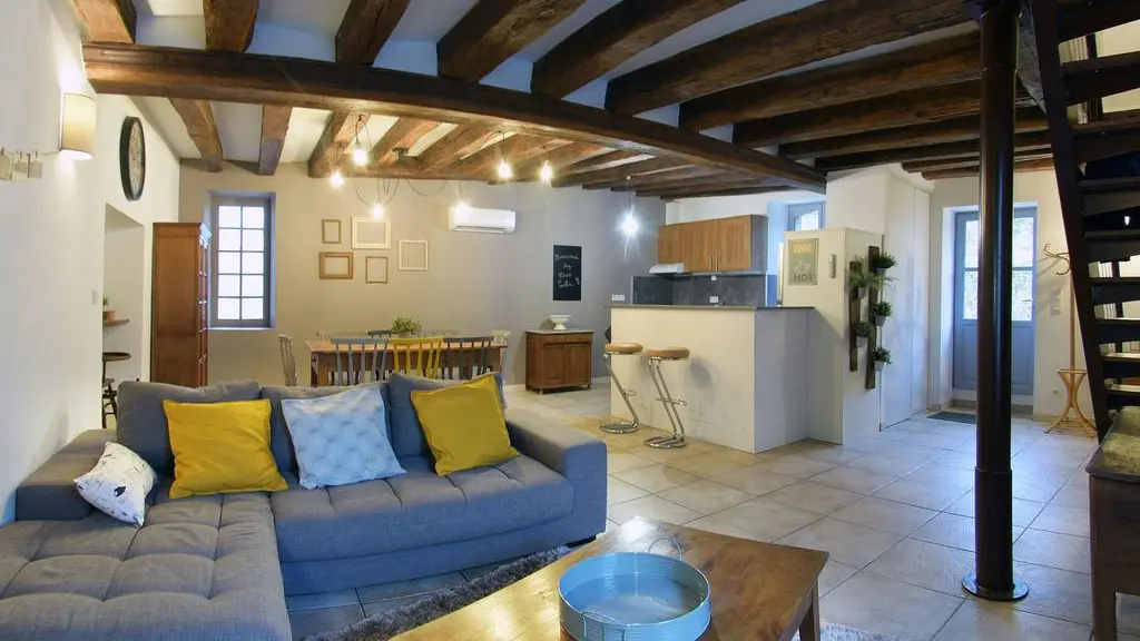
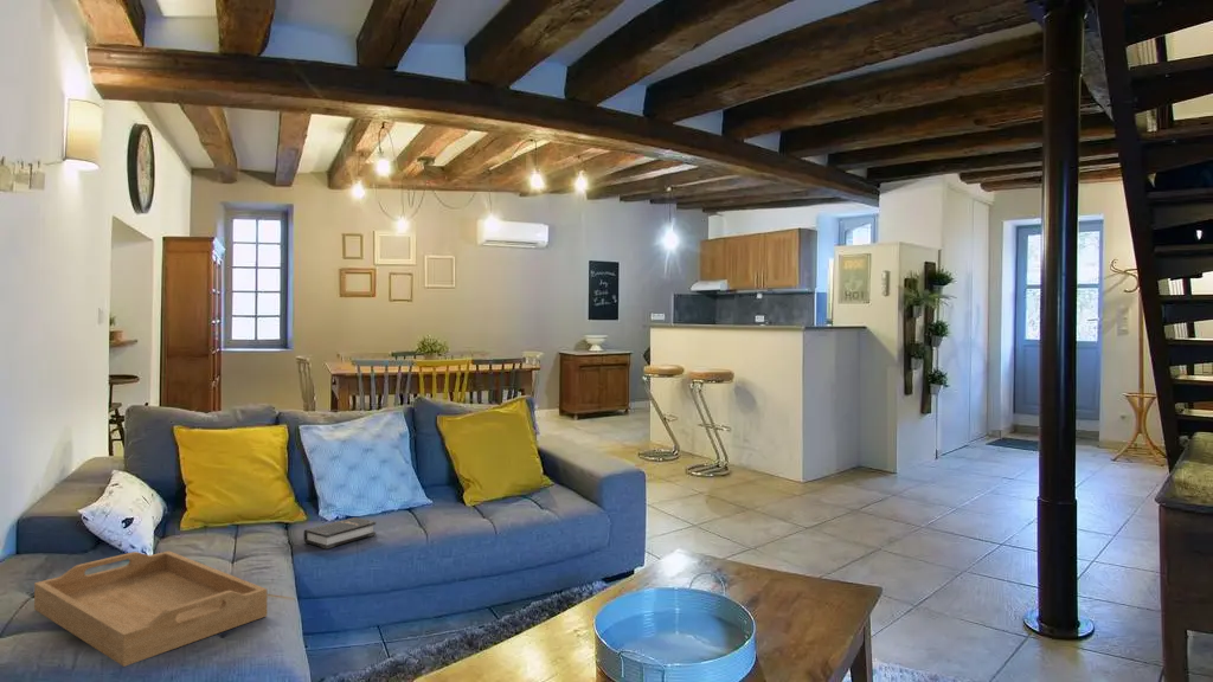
+ serving tray (149, 594)
+ hardback book (340, 532)
